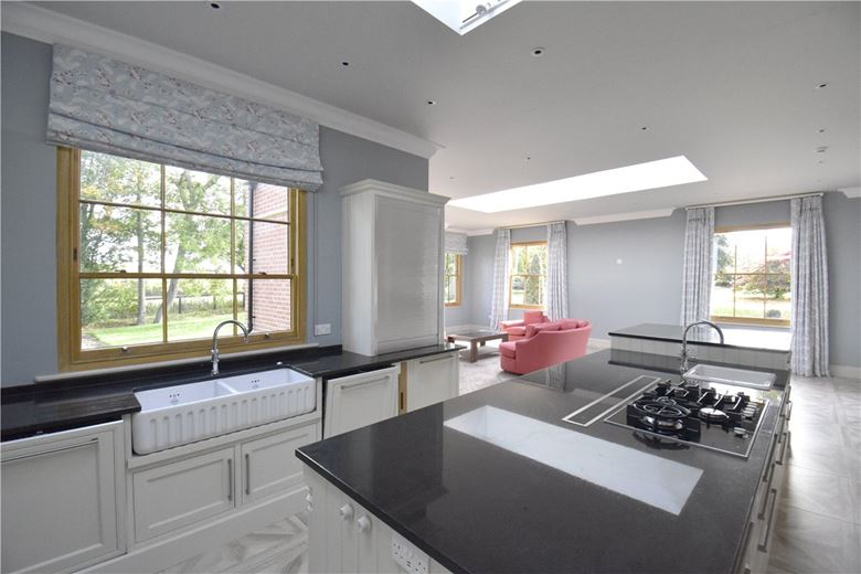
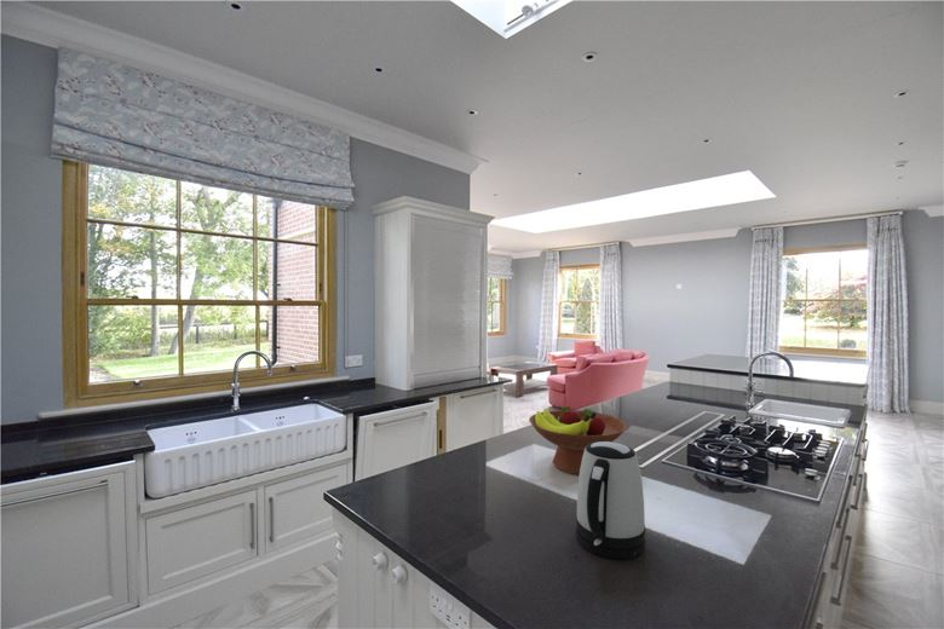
+ kettle (606, 496)
+ fruit bowl (576, 434)
